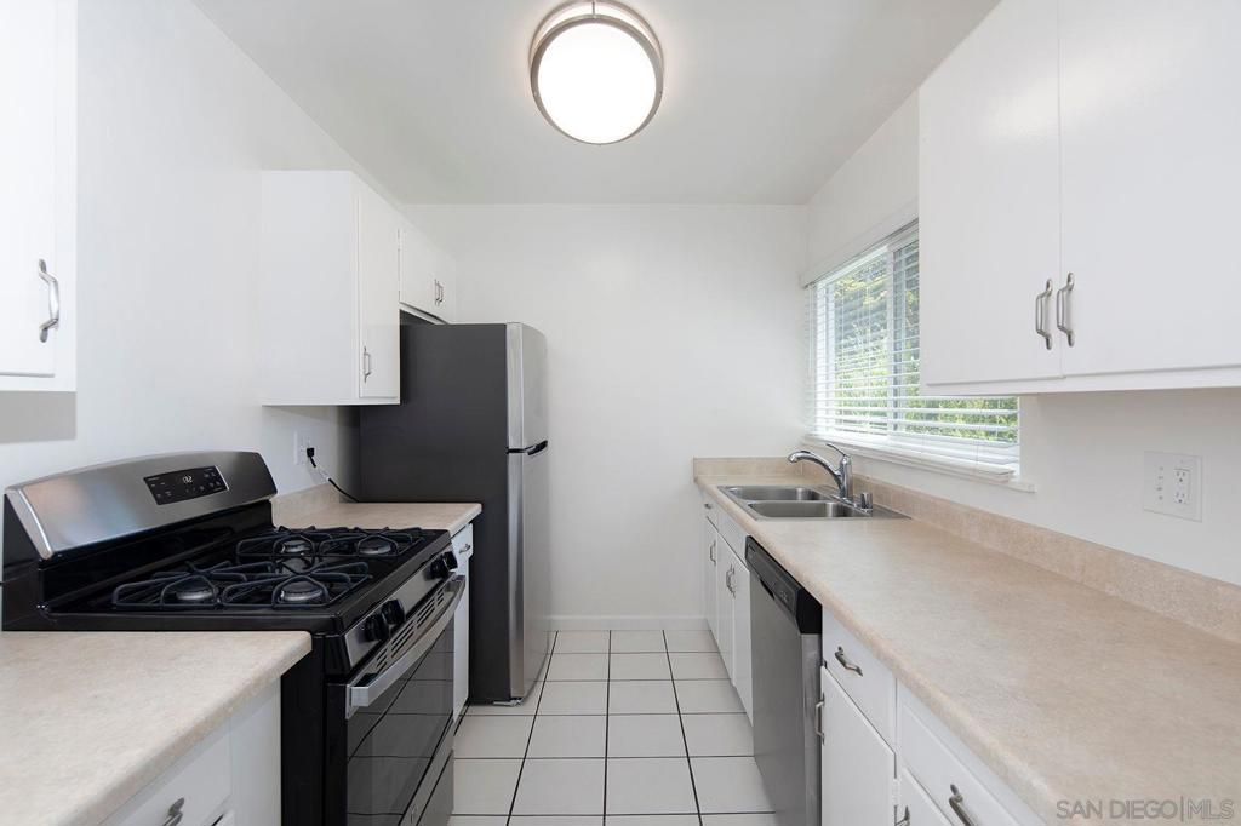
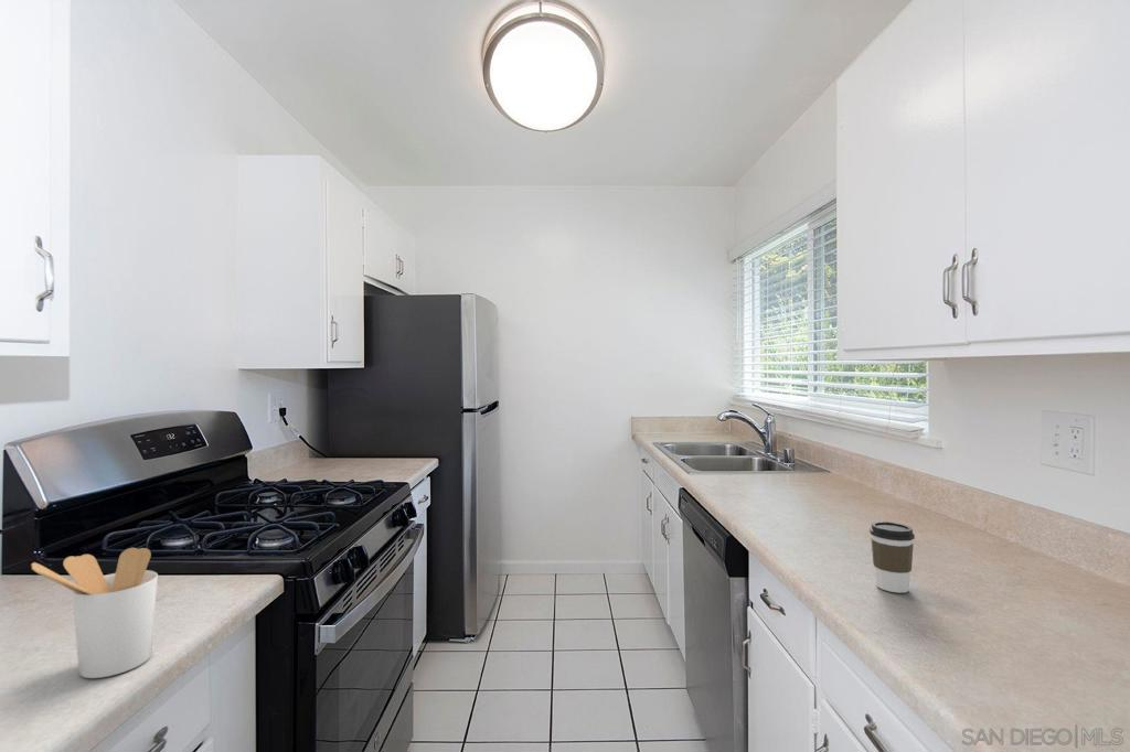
+ utensil holder (95, 609)
+ coffee cup (892, 556)
